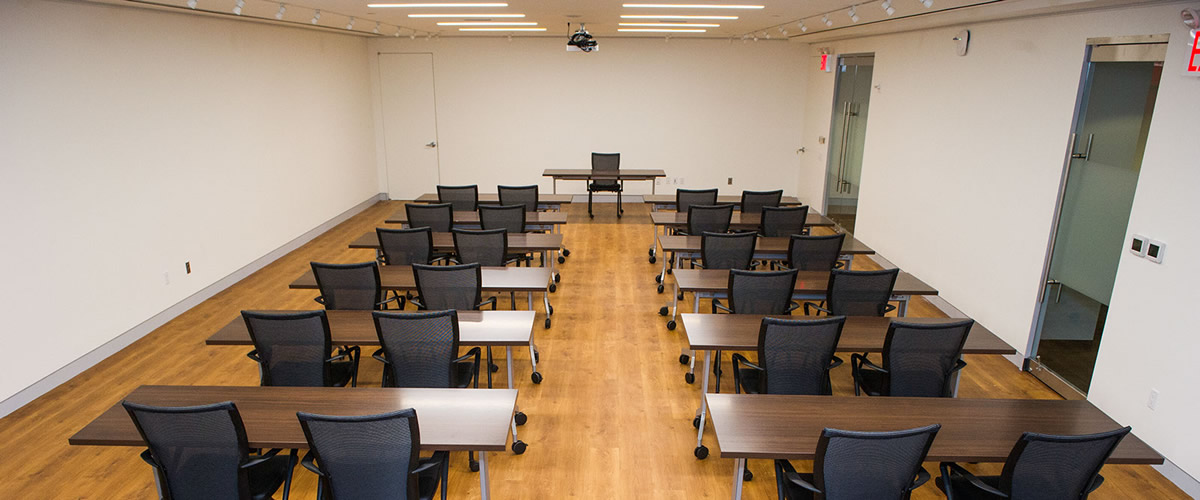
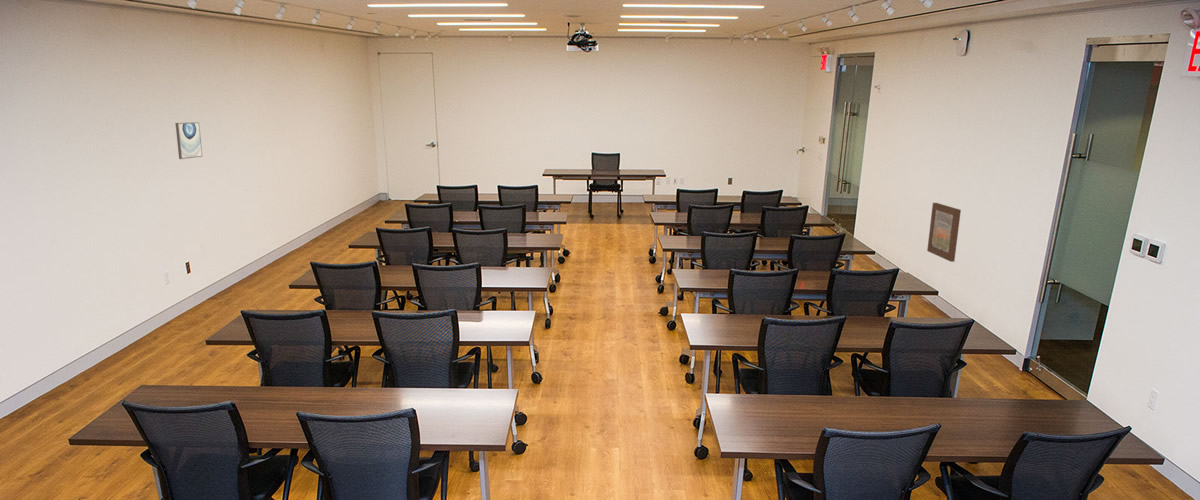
+ wall art (943, 231)
+ wall art (189, 140)
